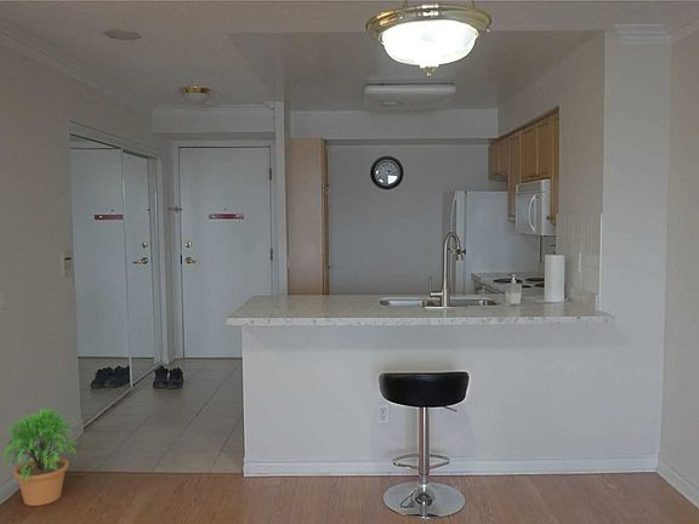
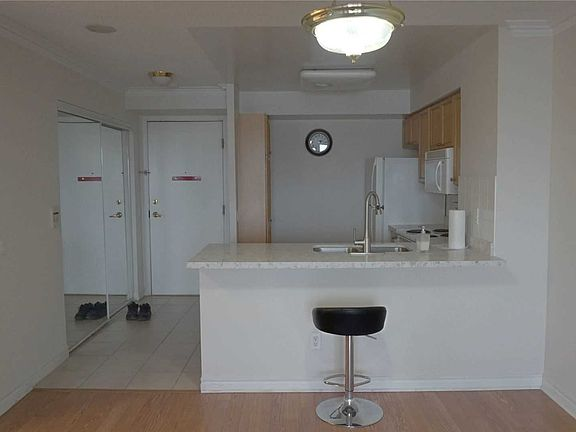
- potted plant (39, 454)
